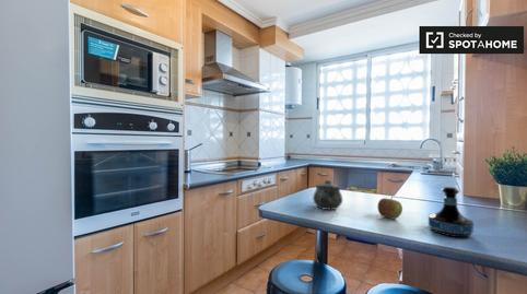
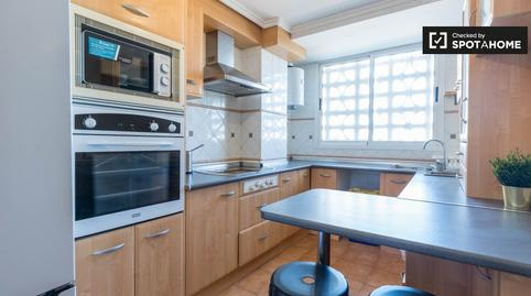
- apple (389, 207)
- chinaware (327, 193)
- tequila bottle (449, 209)
